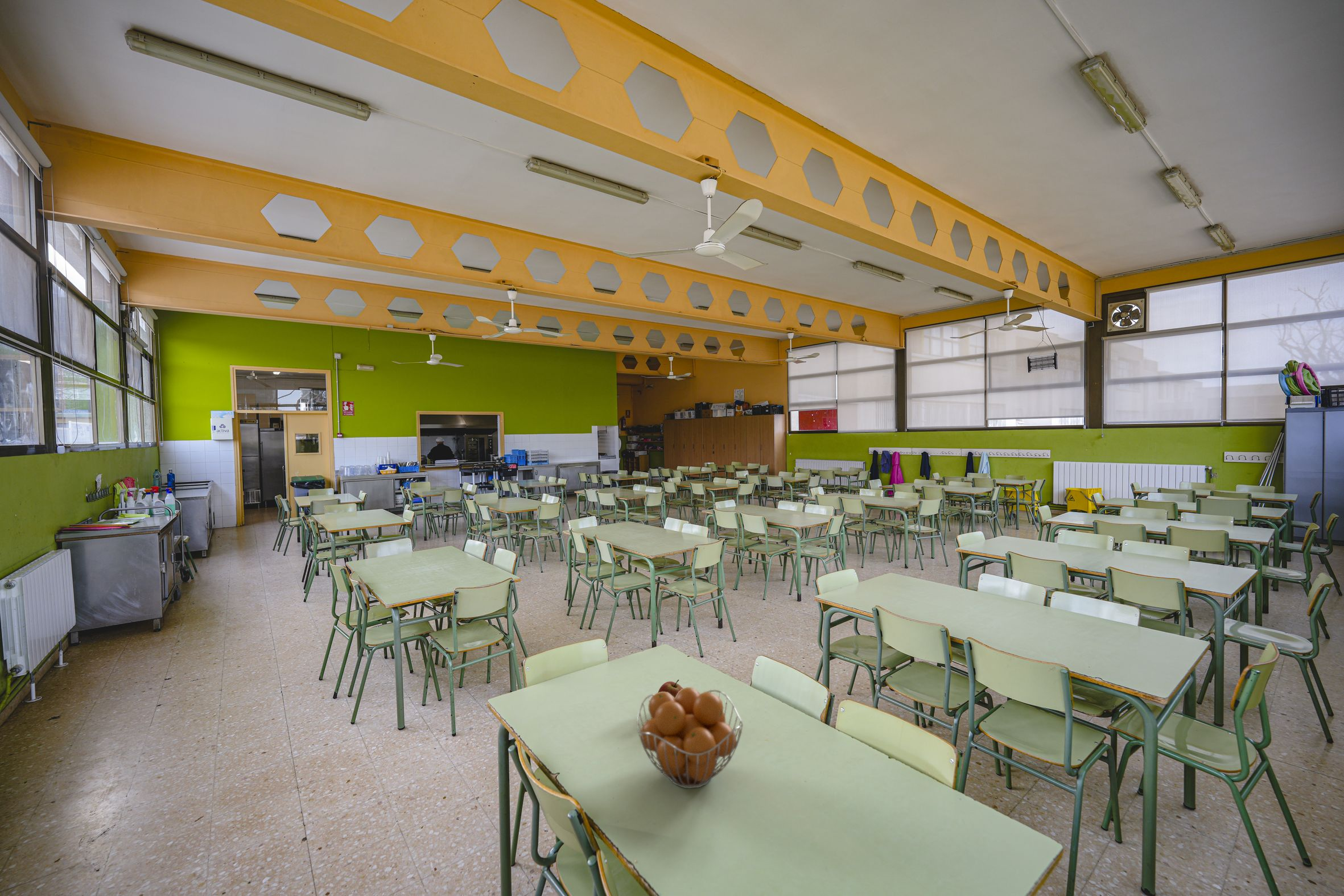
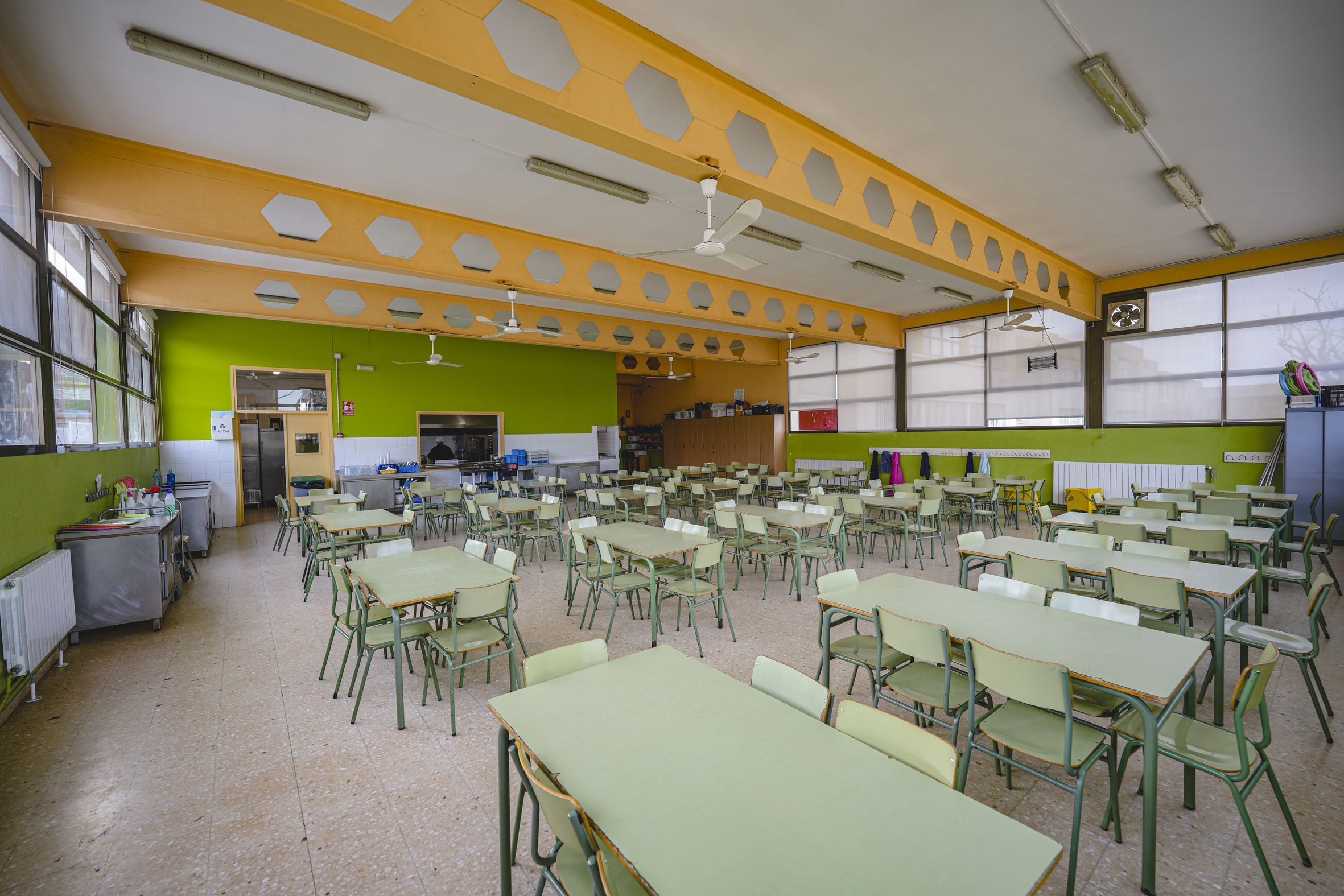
- fruit basket (690, 734)
- apple (671, 695)
